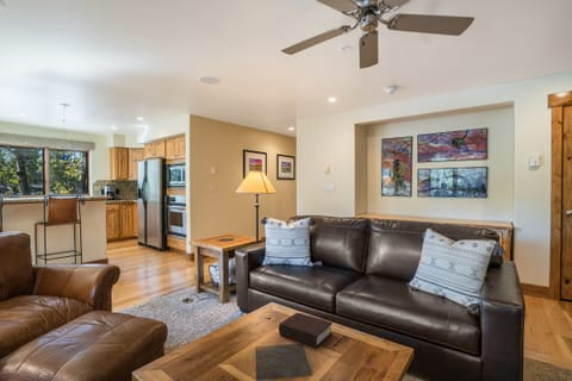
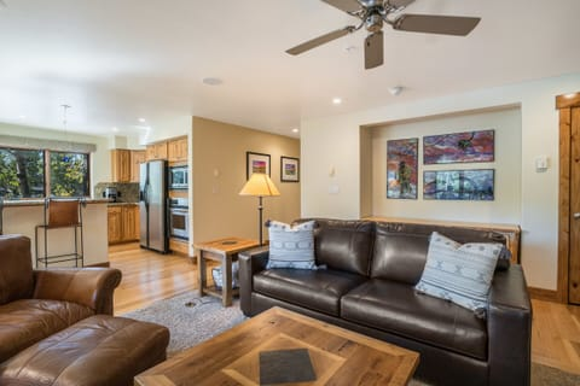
- bible (305, 329)
